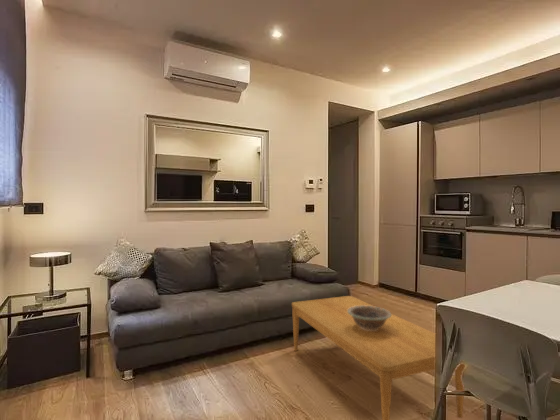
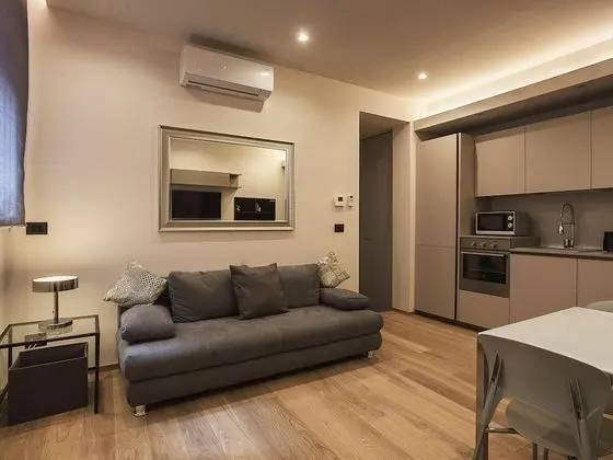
- decorative bowl (369, 319)
- coffee table (362, 349)
